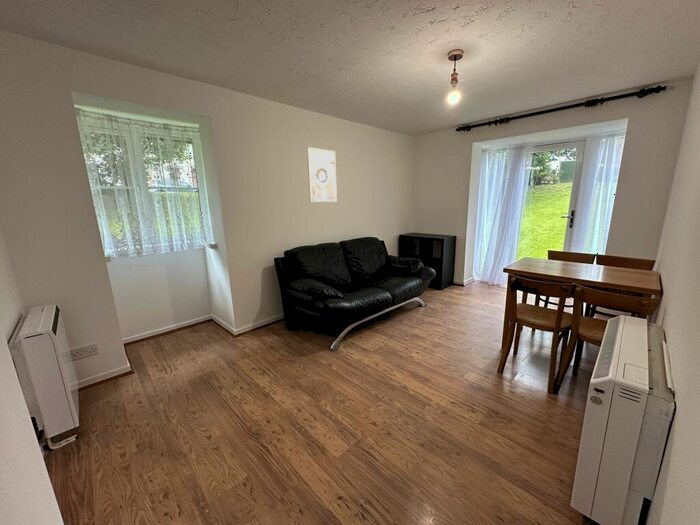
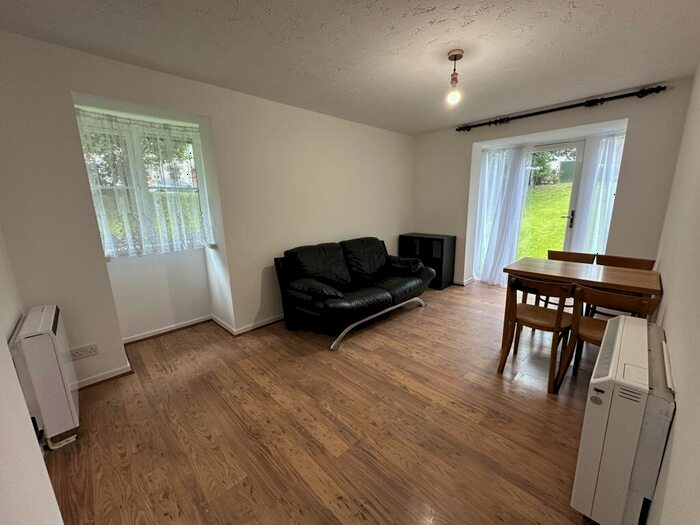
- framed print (322, 176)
